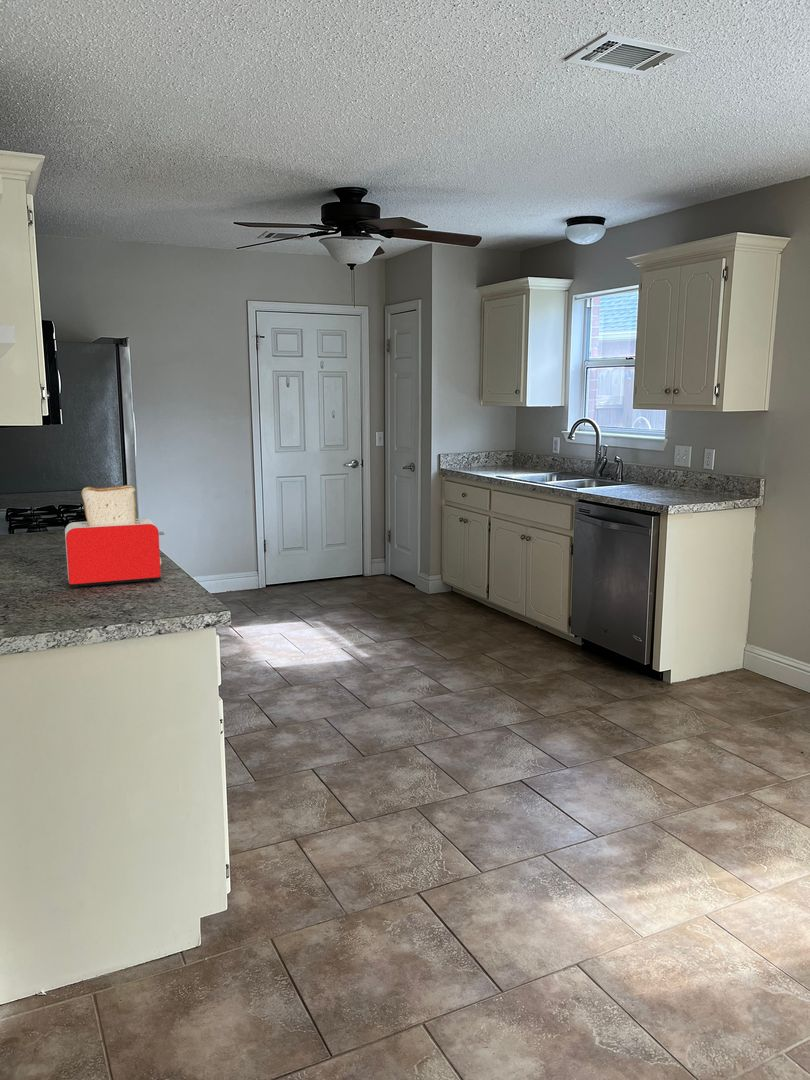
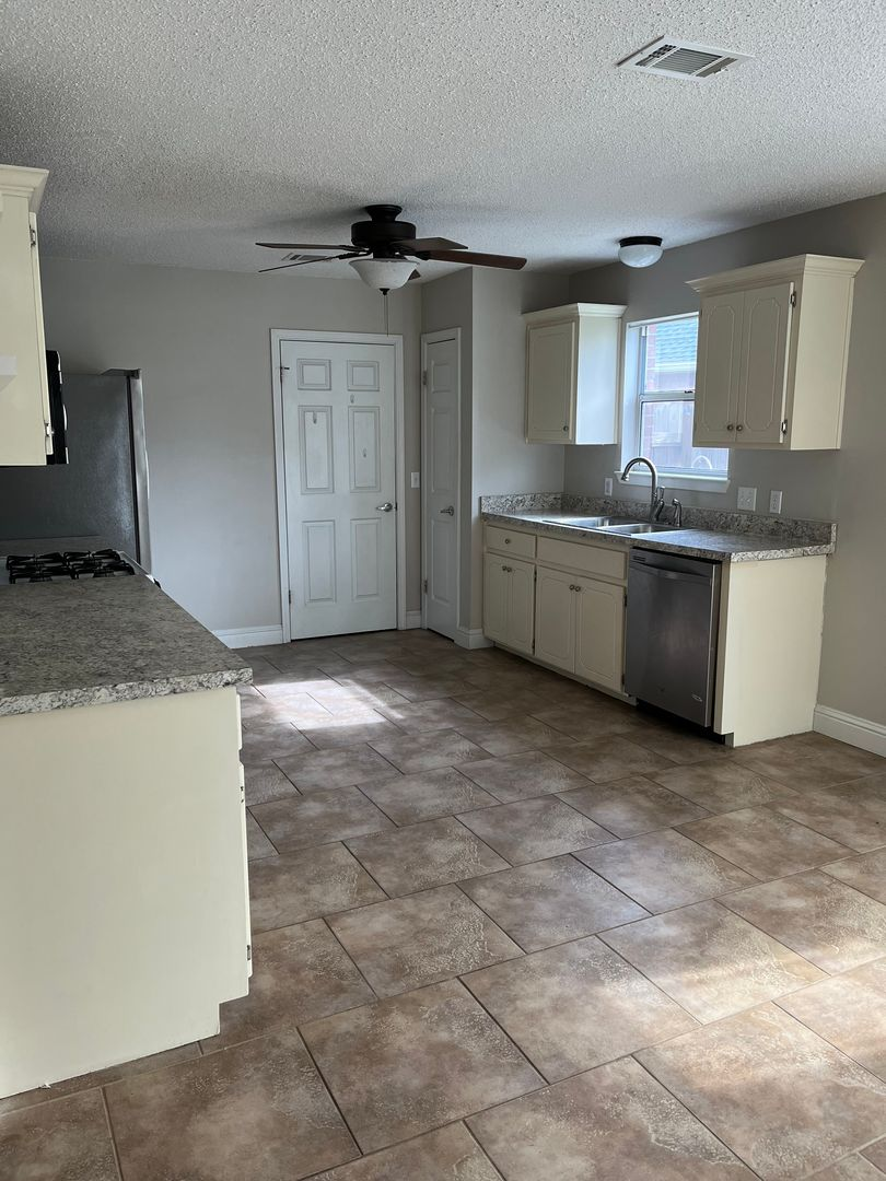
- toaster (115, 534)
